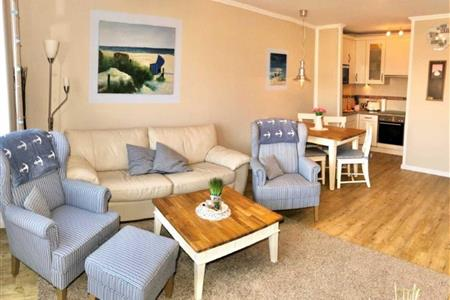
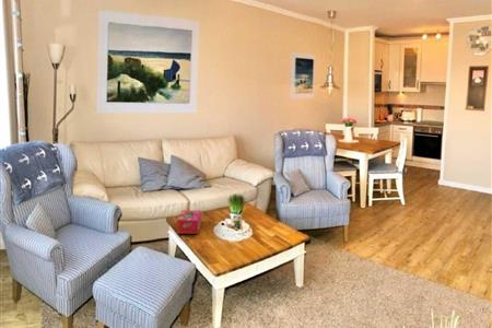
+ tissue box (189, 221)
